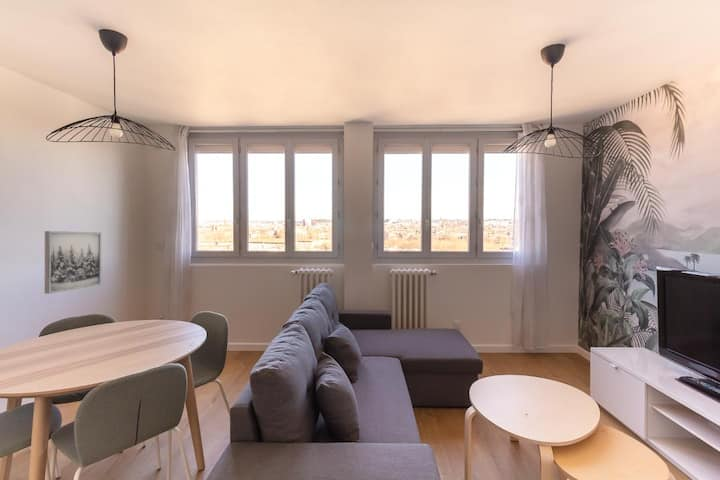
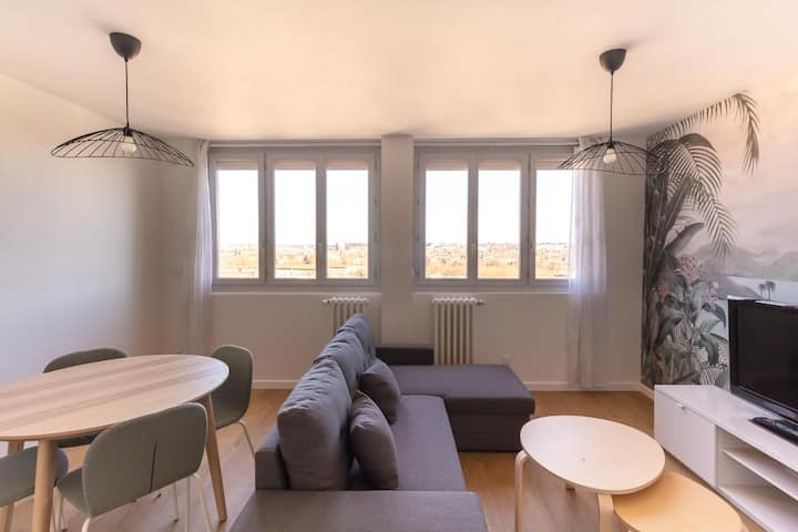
- wall art (75, 260)
